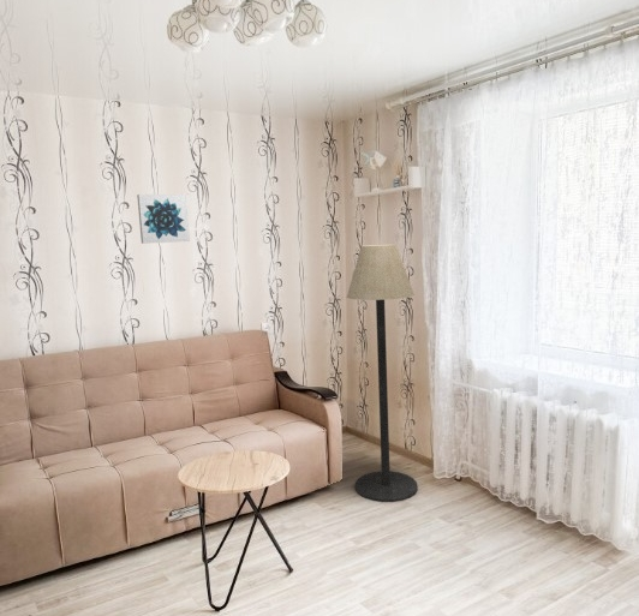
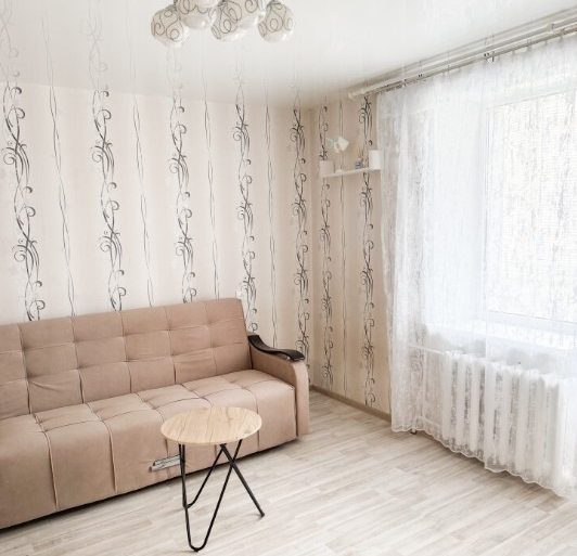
- floor lamp (382, 370)
- wall art (163, 219)
